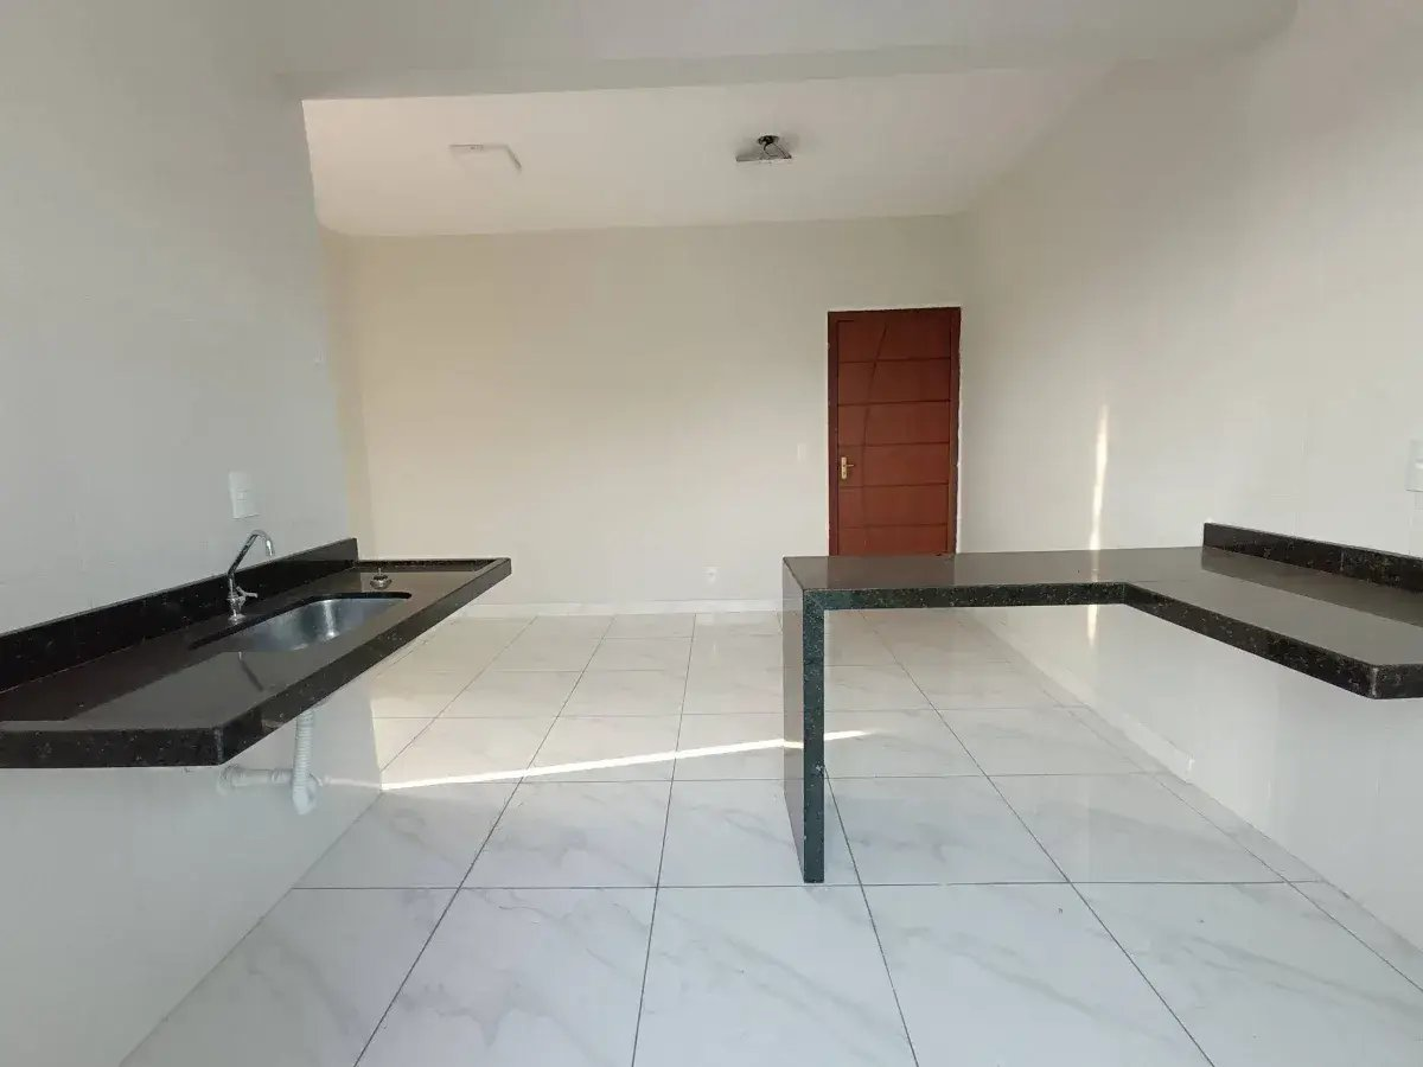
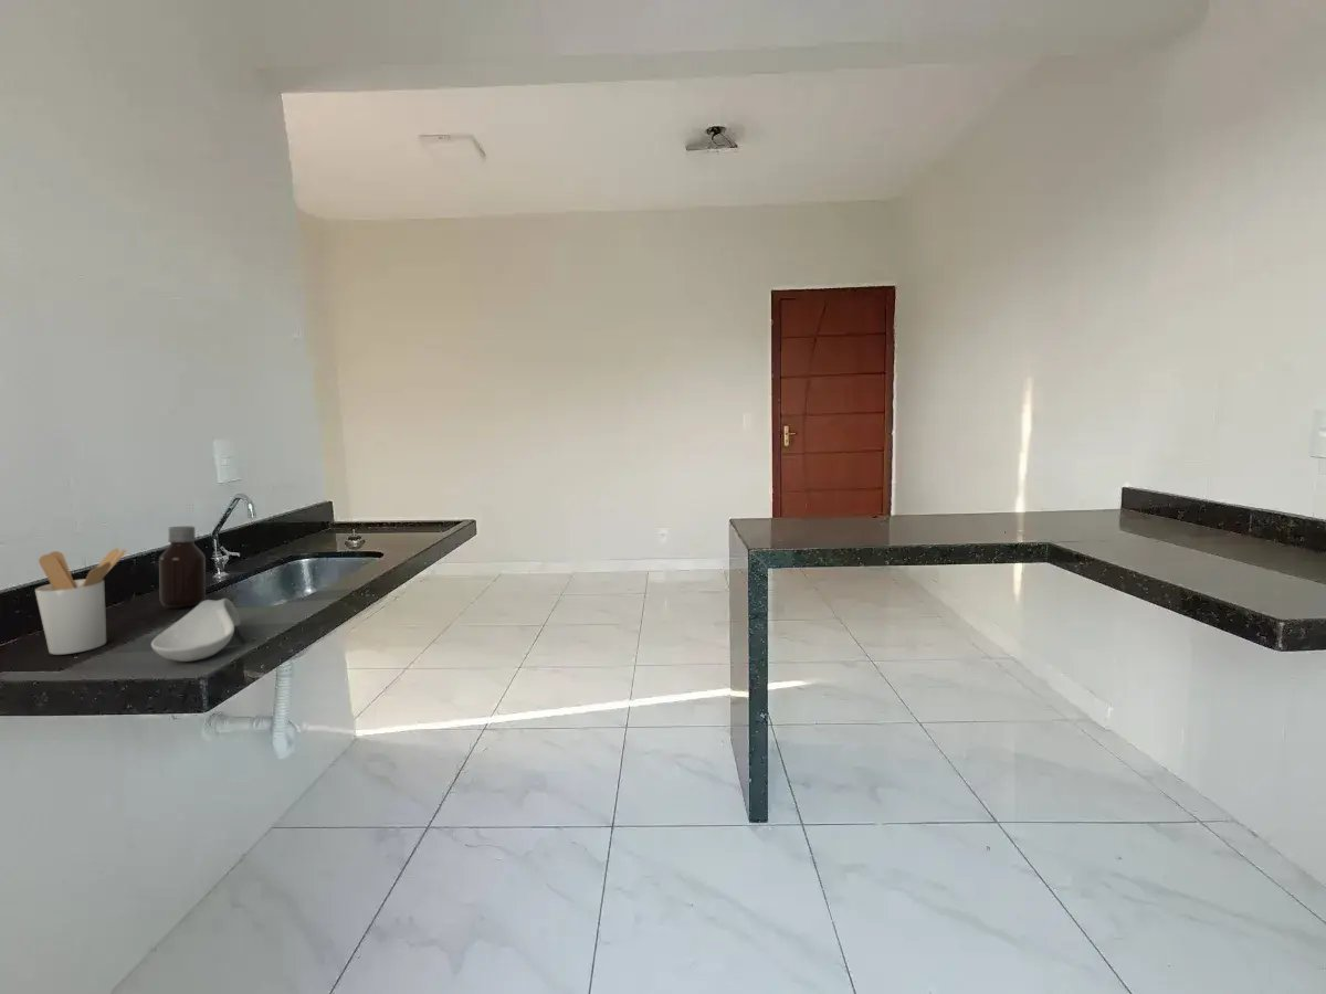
+ bottle (181, 565)
+ spoon rest (204, 626)
+ utensil holder (87, 596)
